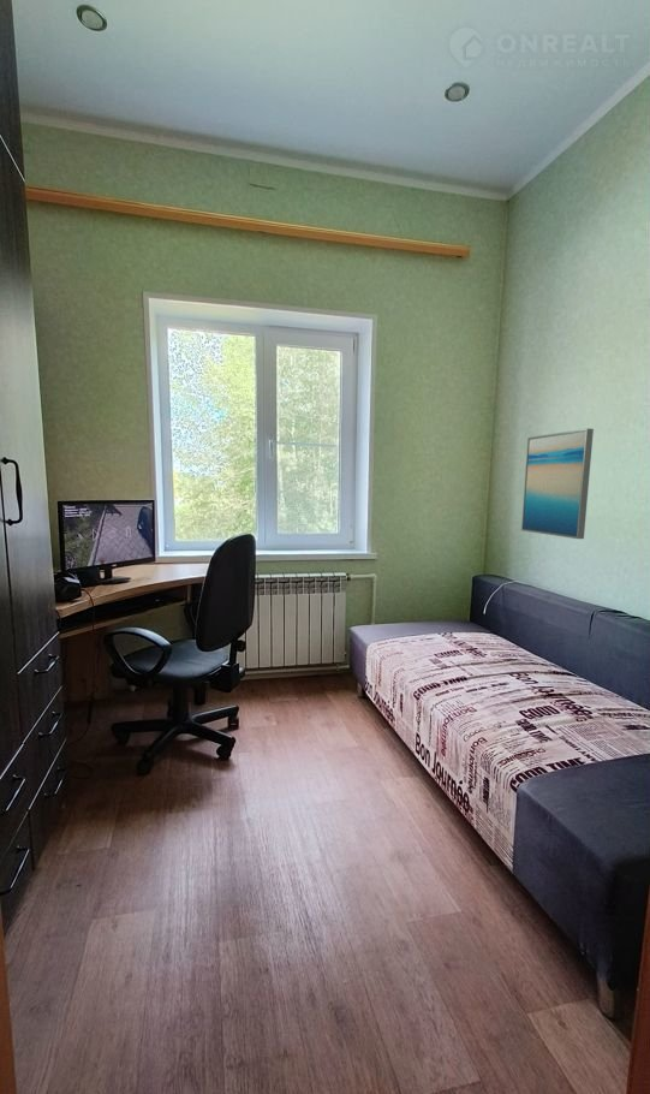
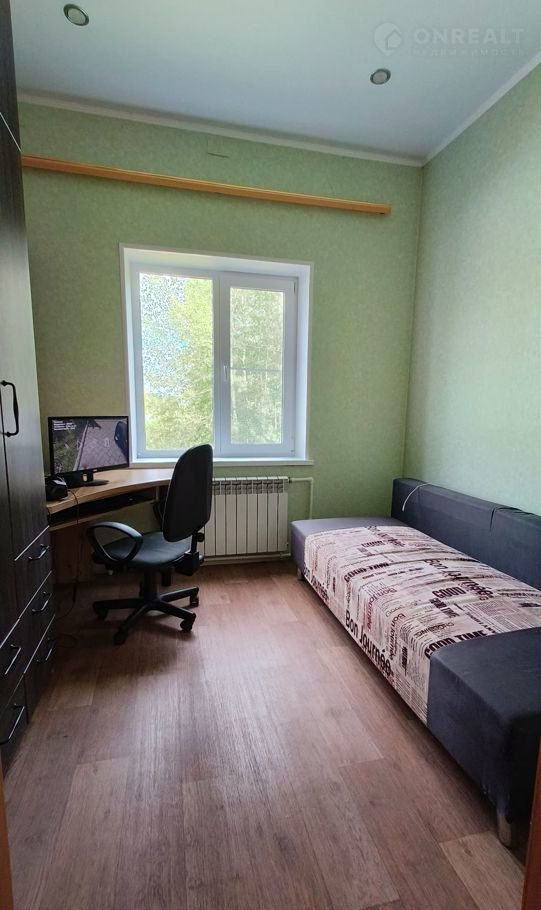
- wall art (554, 484)
